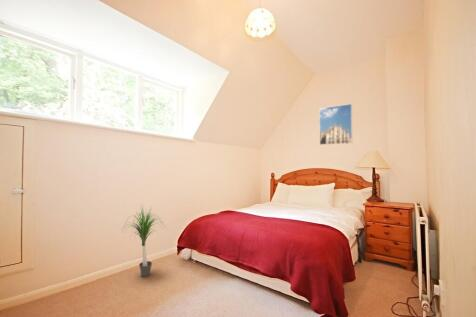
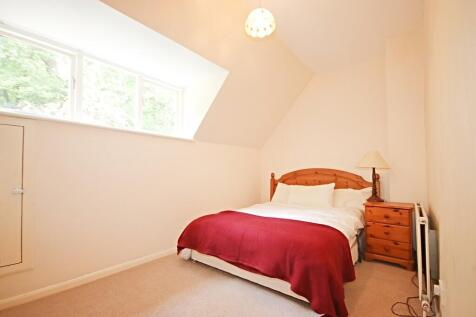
- potted plant (143, 238)
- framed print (335, 125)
